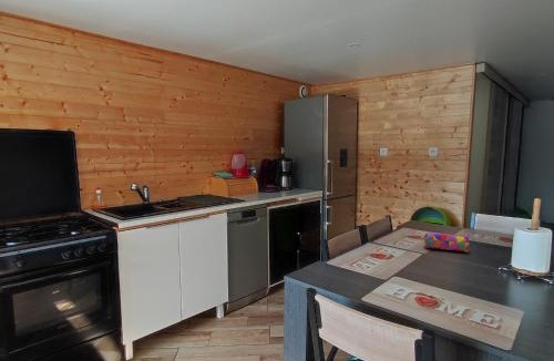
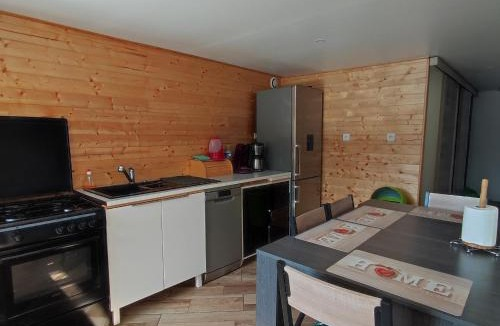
- pencil case (445, 240)
